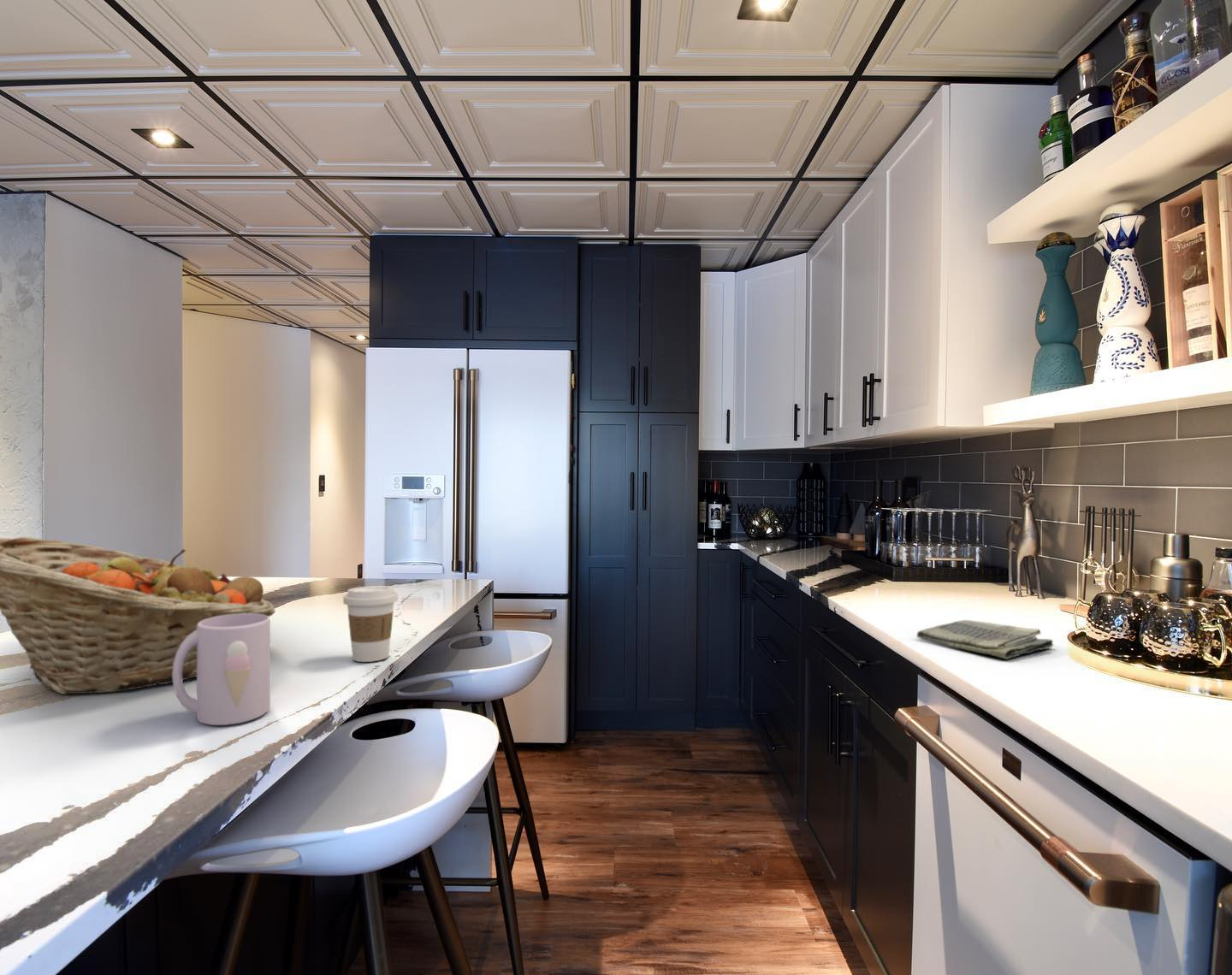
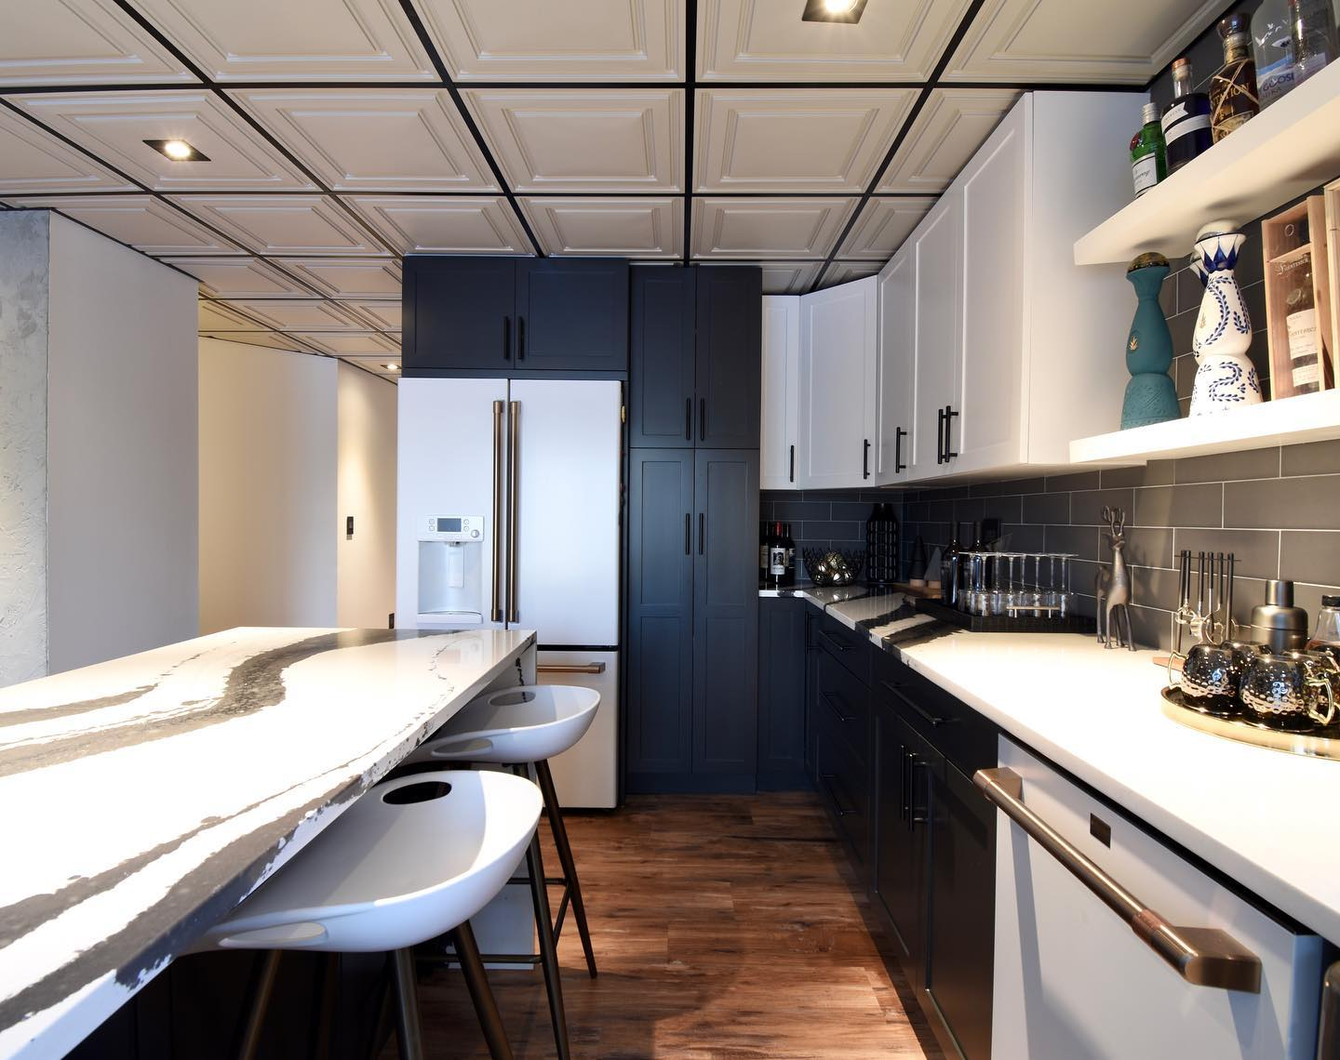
- coffee cup (370, 623)
- dish towel (984, 635)
- mug (222, 668)
- fruit basket (134, 600)
